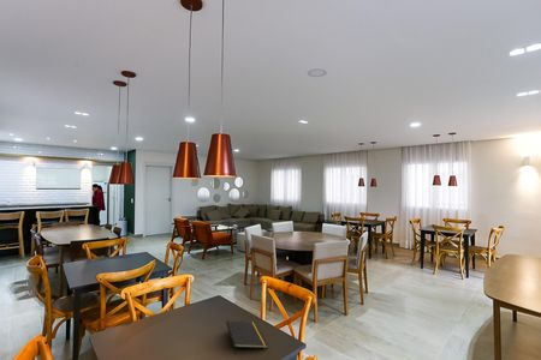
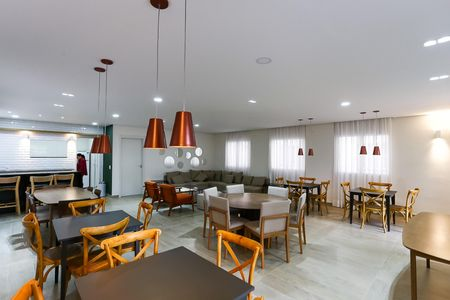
- notepad (245, 334)
